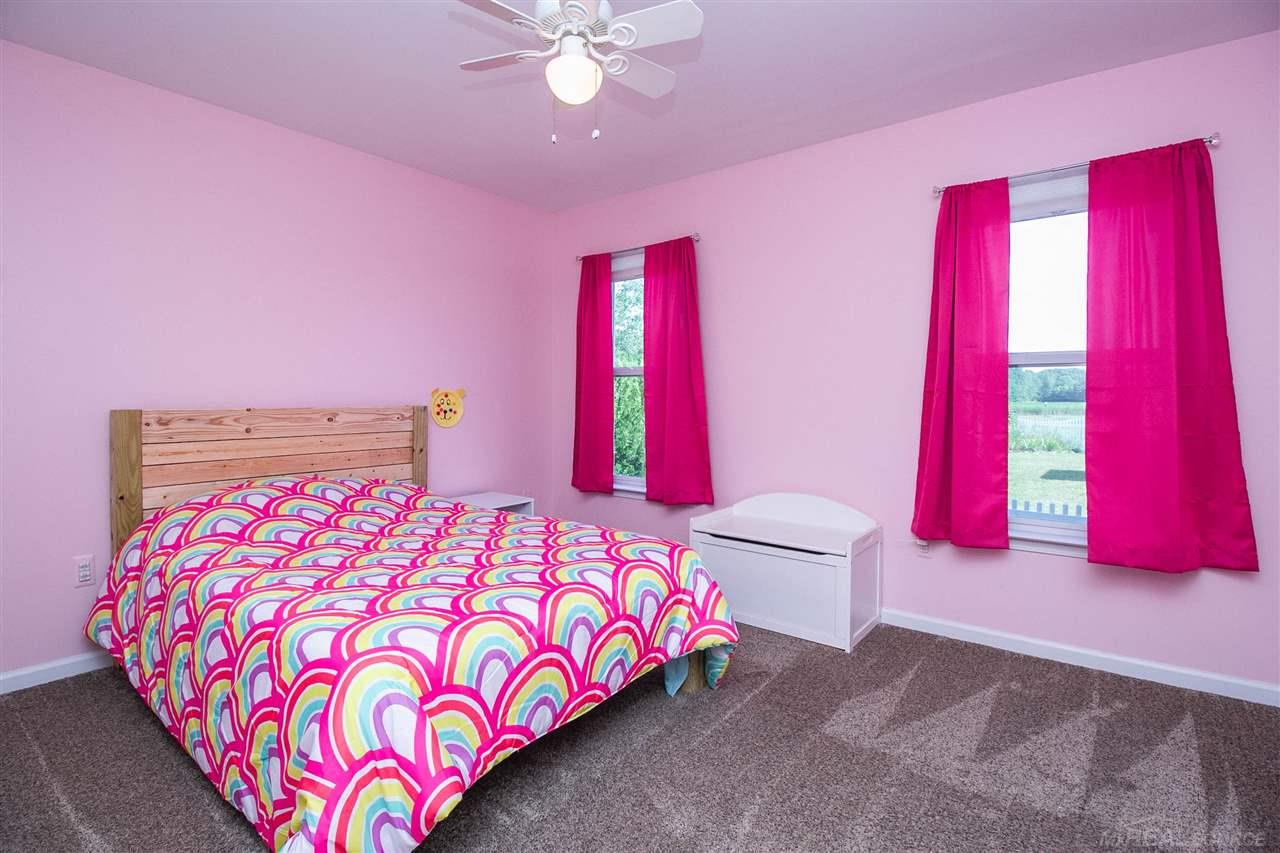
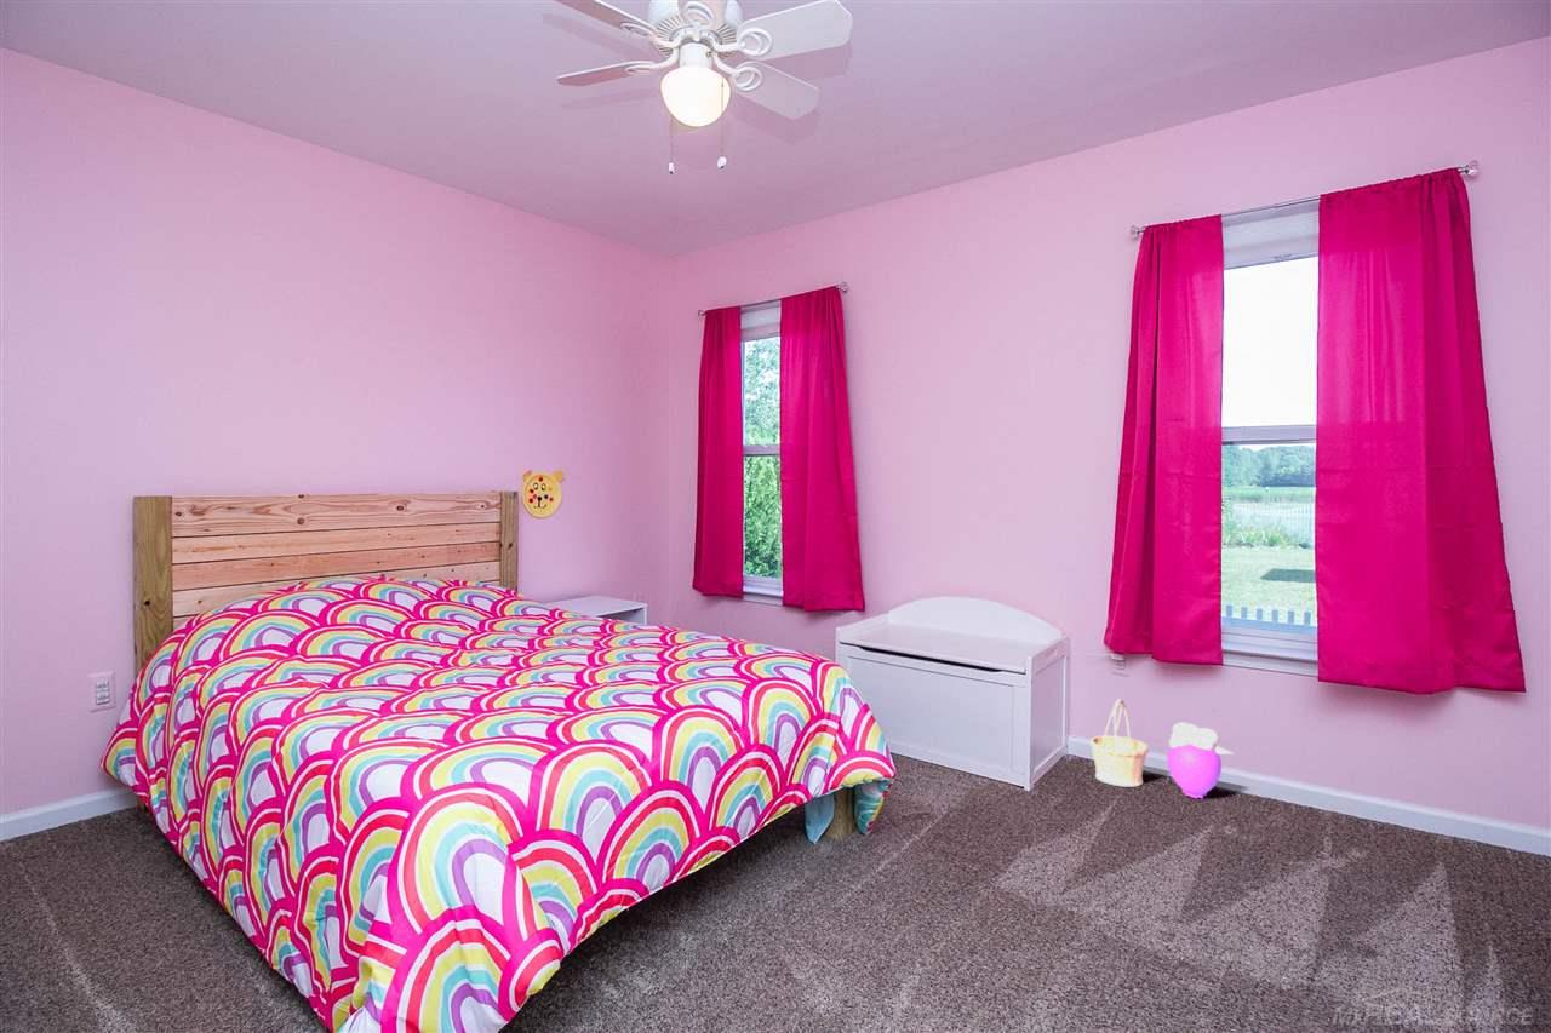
+ plush toy (1200, 761)
+ basket (1118, 739)
